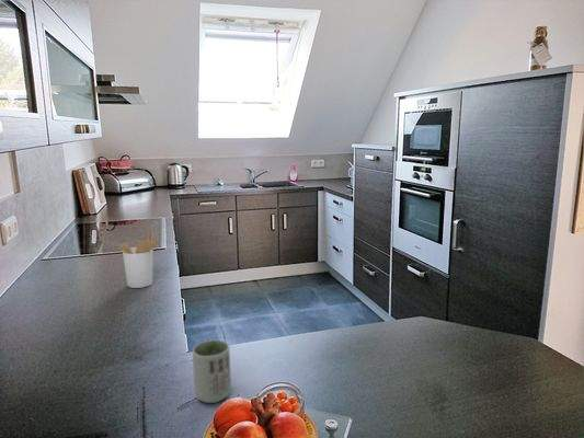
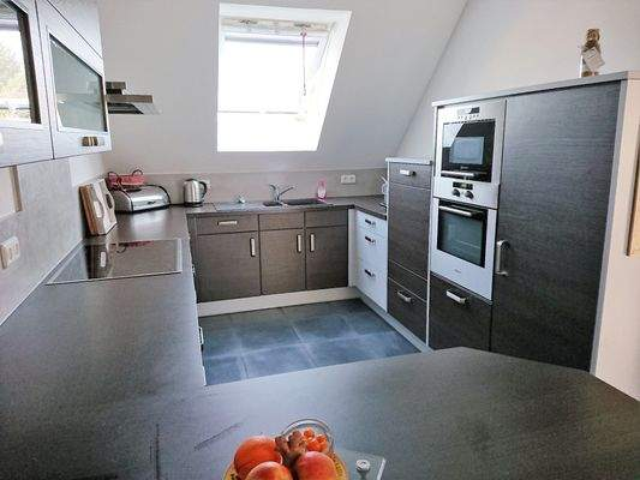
- cup (211, 371)
- utensil holder (141, 260)
